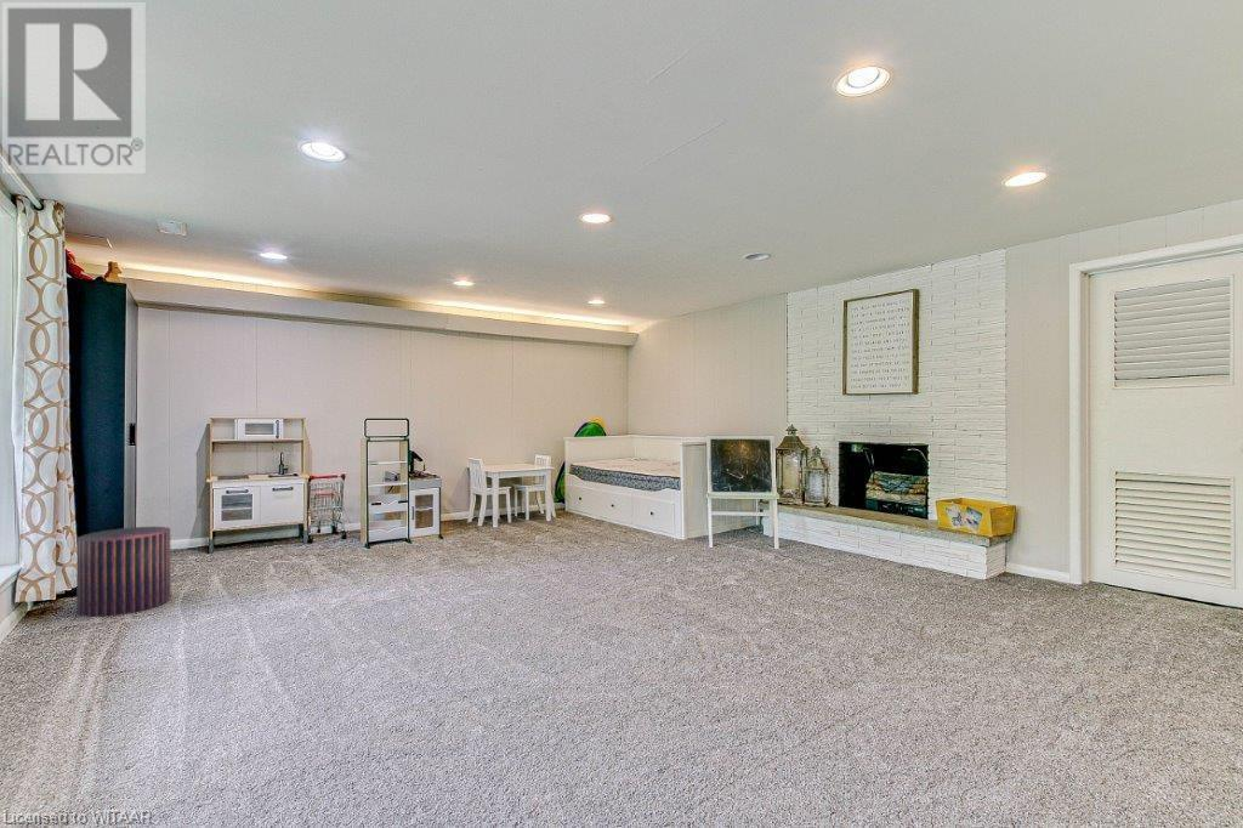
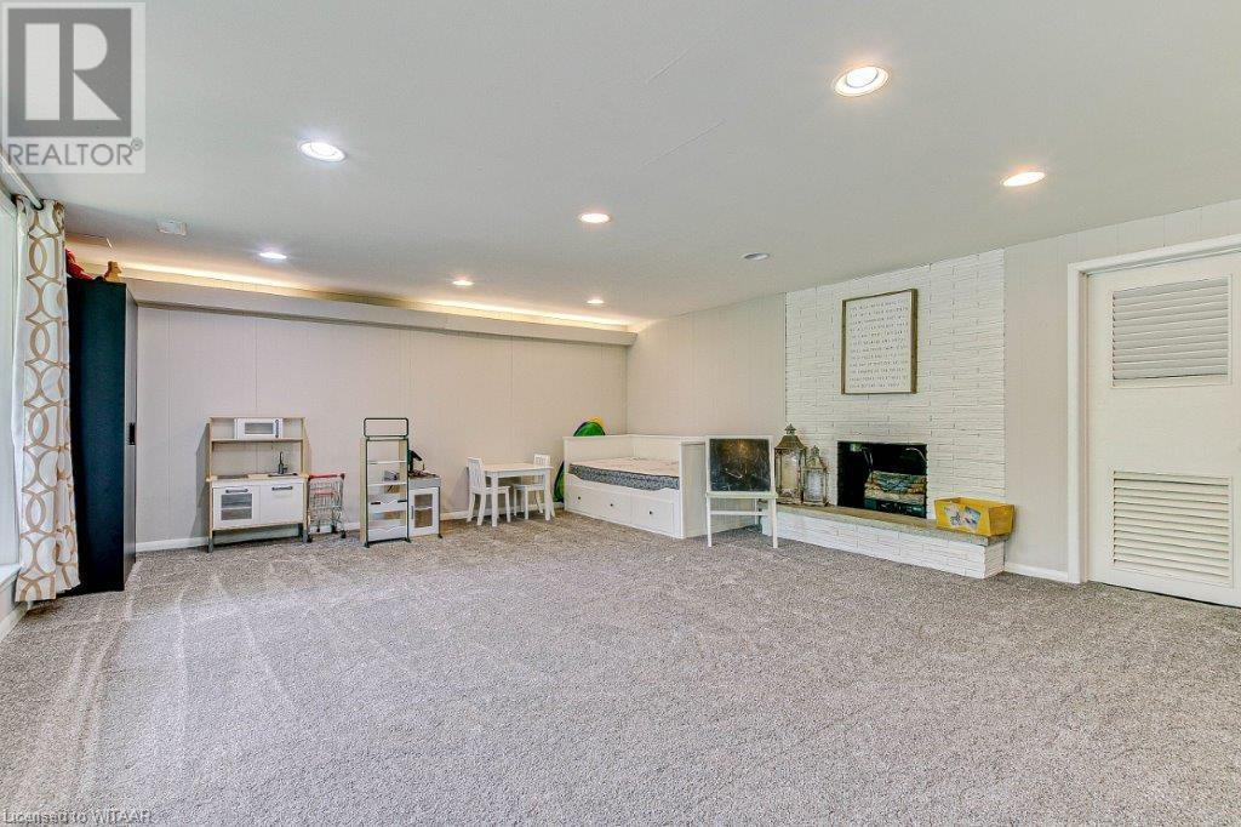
- pouf (125, 568)
